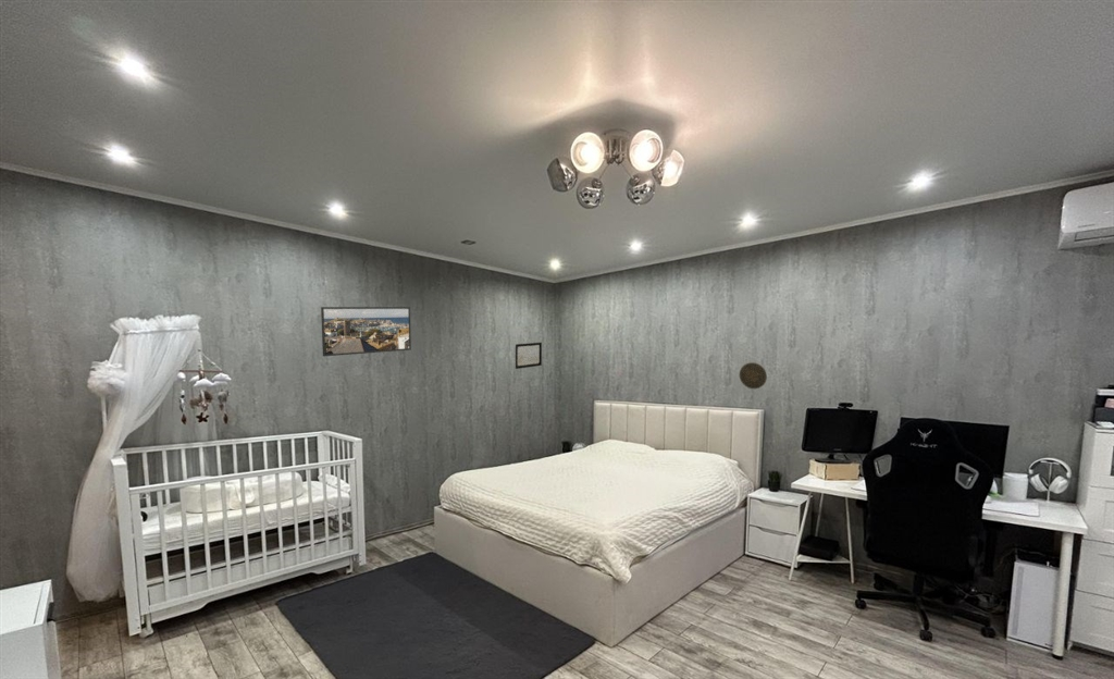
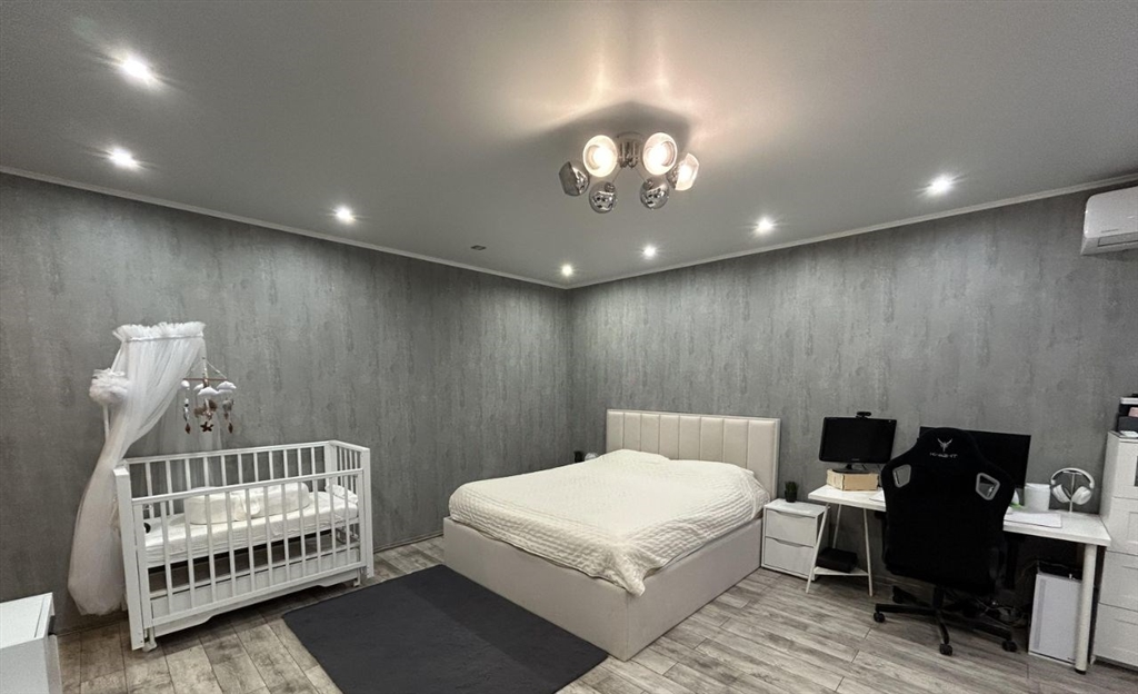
- decorative plate (752, 375)
- wall art (529, 355)
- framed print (369, 330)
